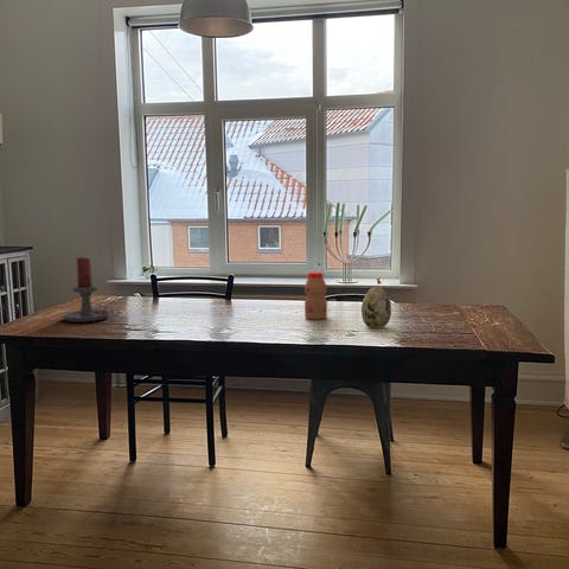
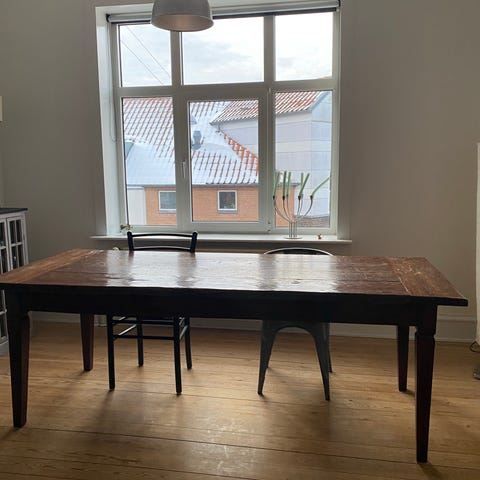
- decorative egg (376, 306)
- bottle (315, 295)
- candle holder (90, 287)
